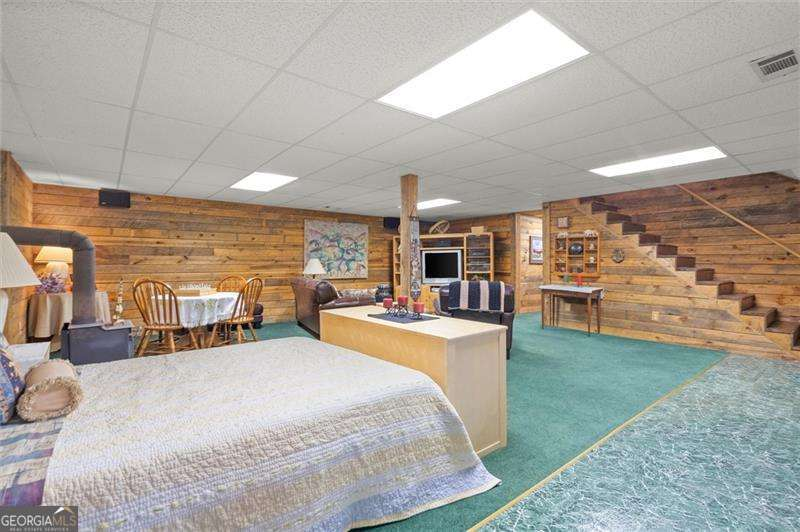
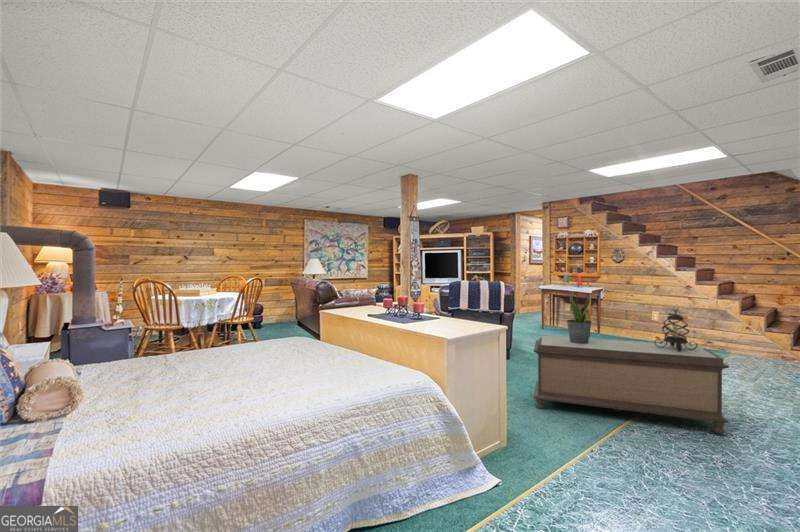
+ lantern (675, 327)
+ bench (618, 378)
+ potted plant (578, 316)
